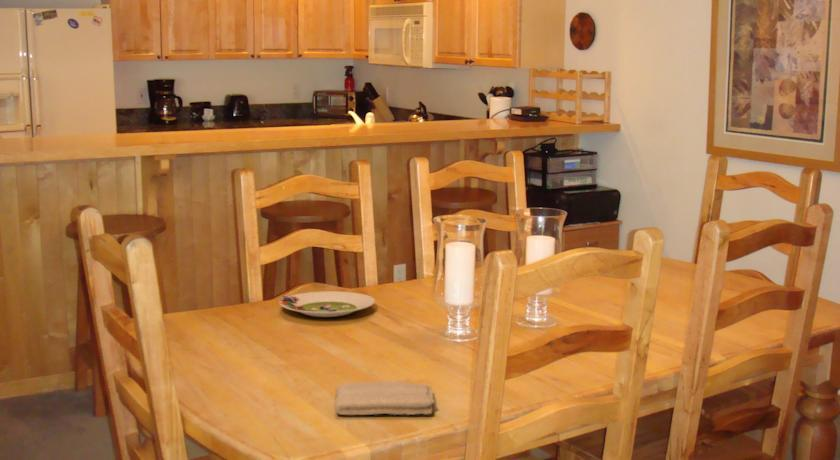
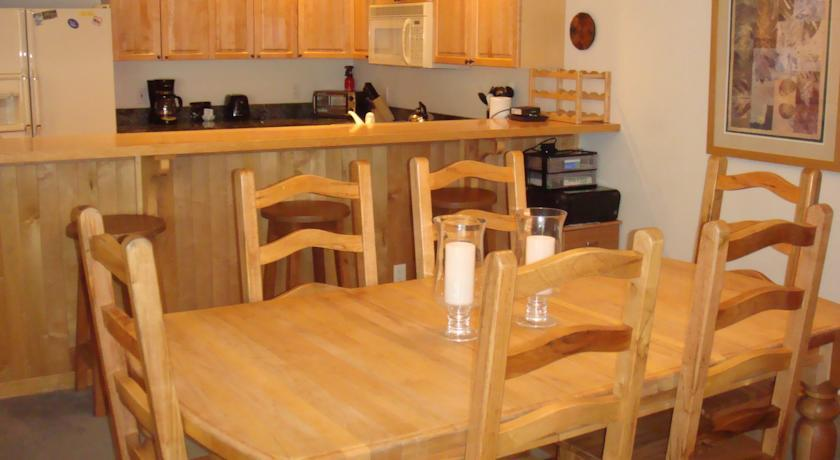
- washcloth (384, 397)
- salad plate (327, 304)
